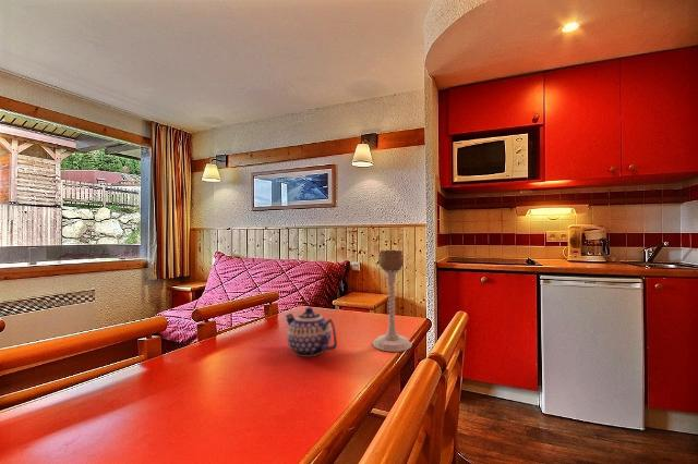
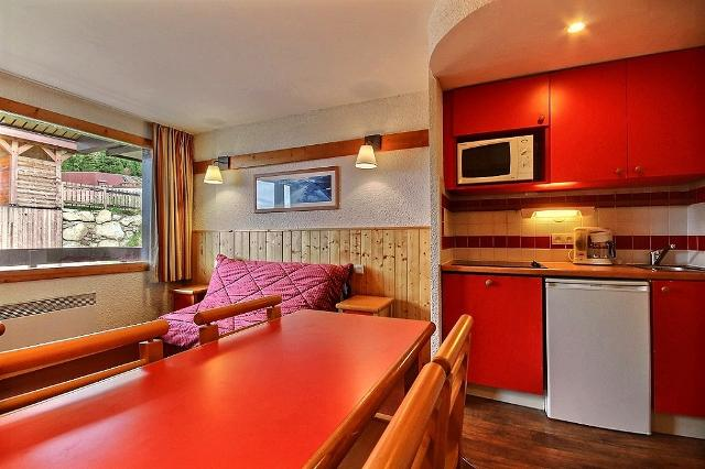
- candle holder (392, 297)
- teapot (310, 329)
